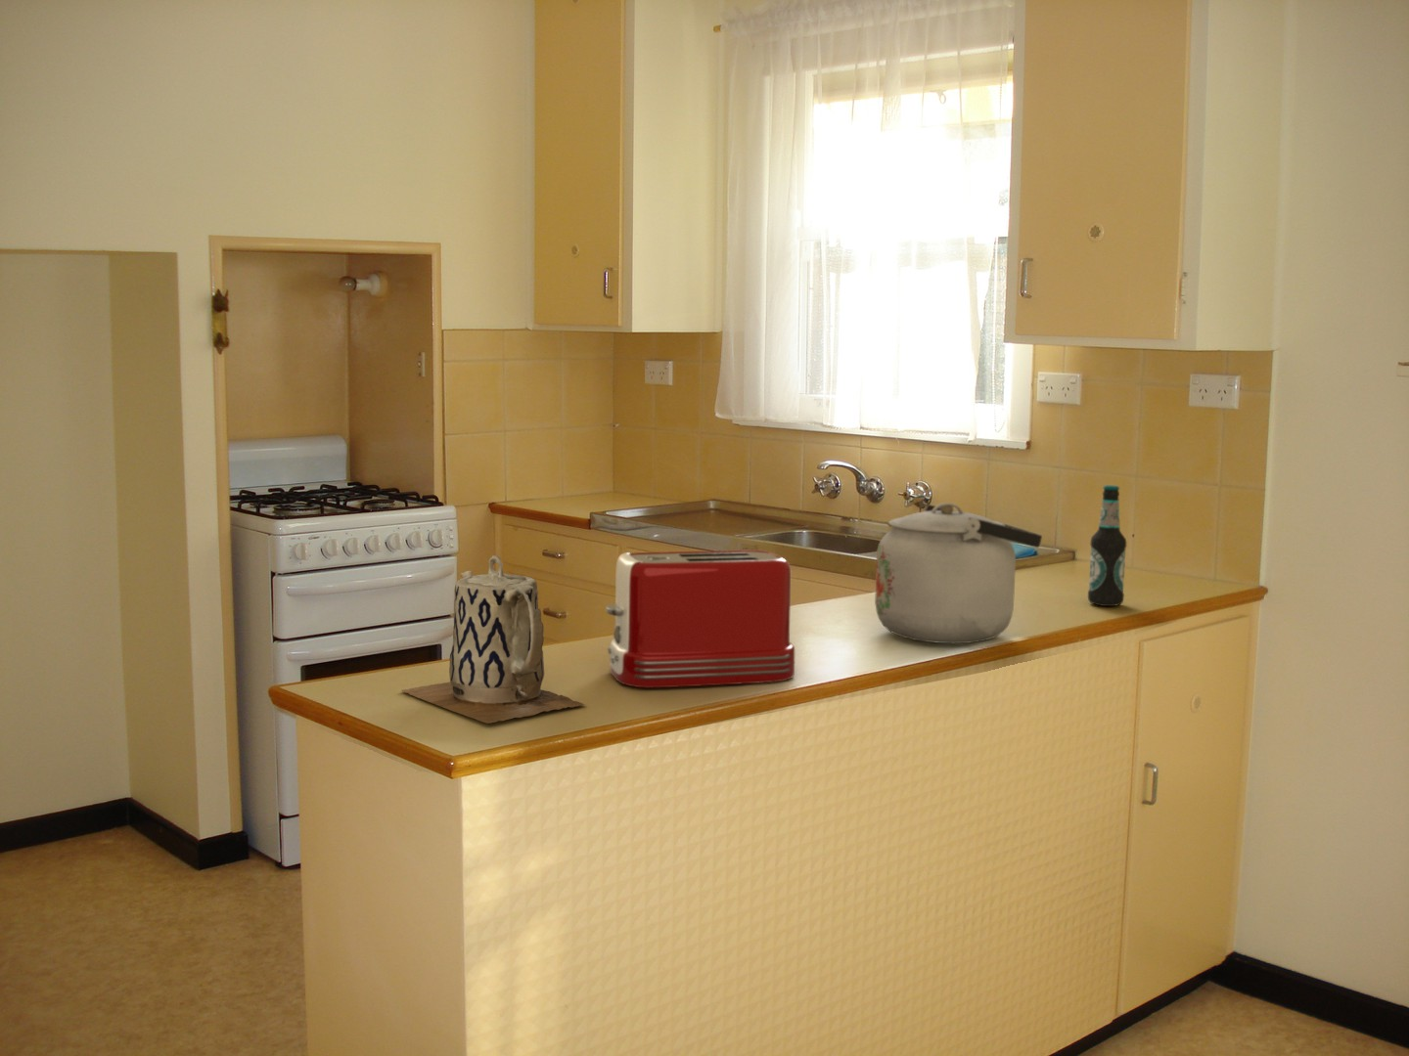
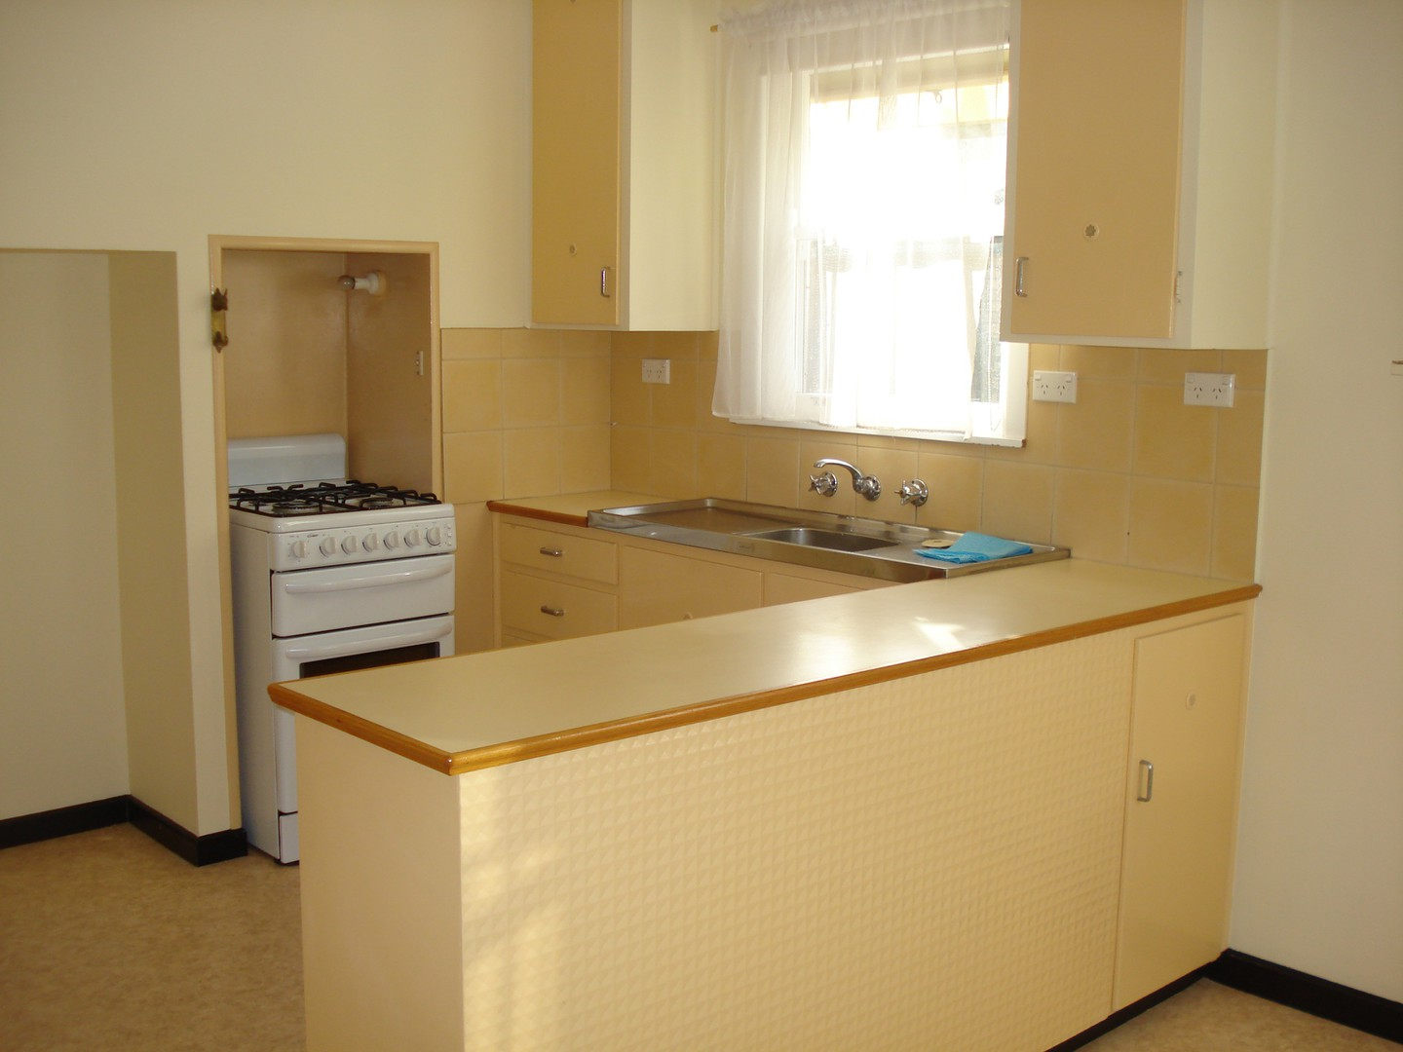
- kettle (944, 566)
- teapot (491, 628)
- toaster (702, 615)
- bottle (1107, 545)
